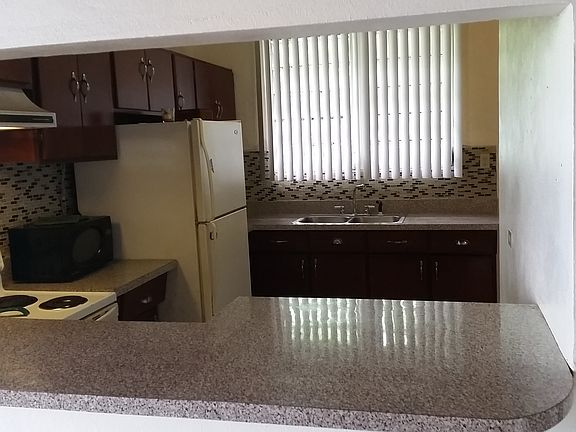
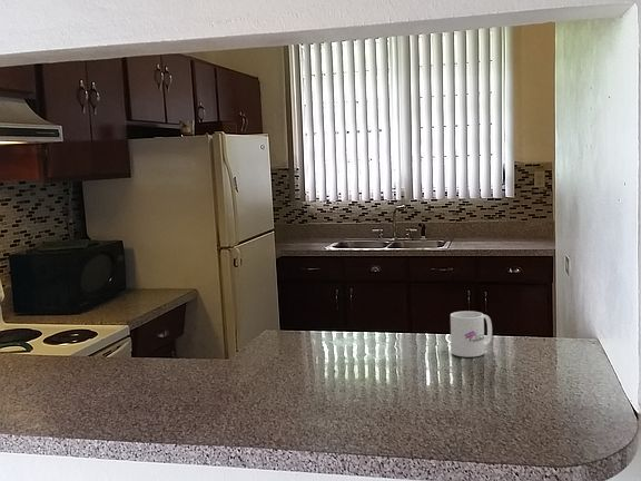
+ mug (473, 332)
